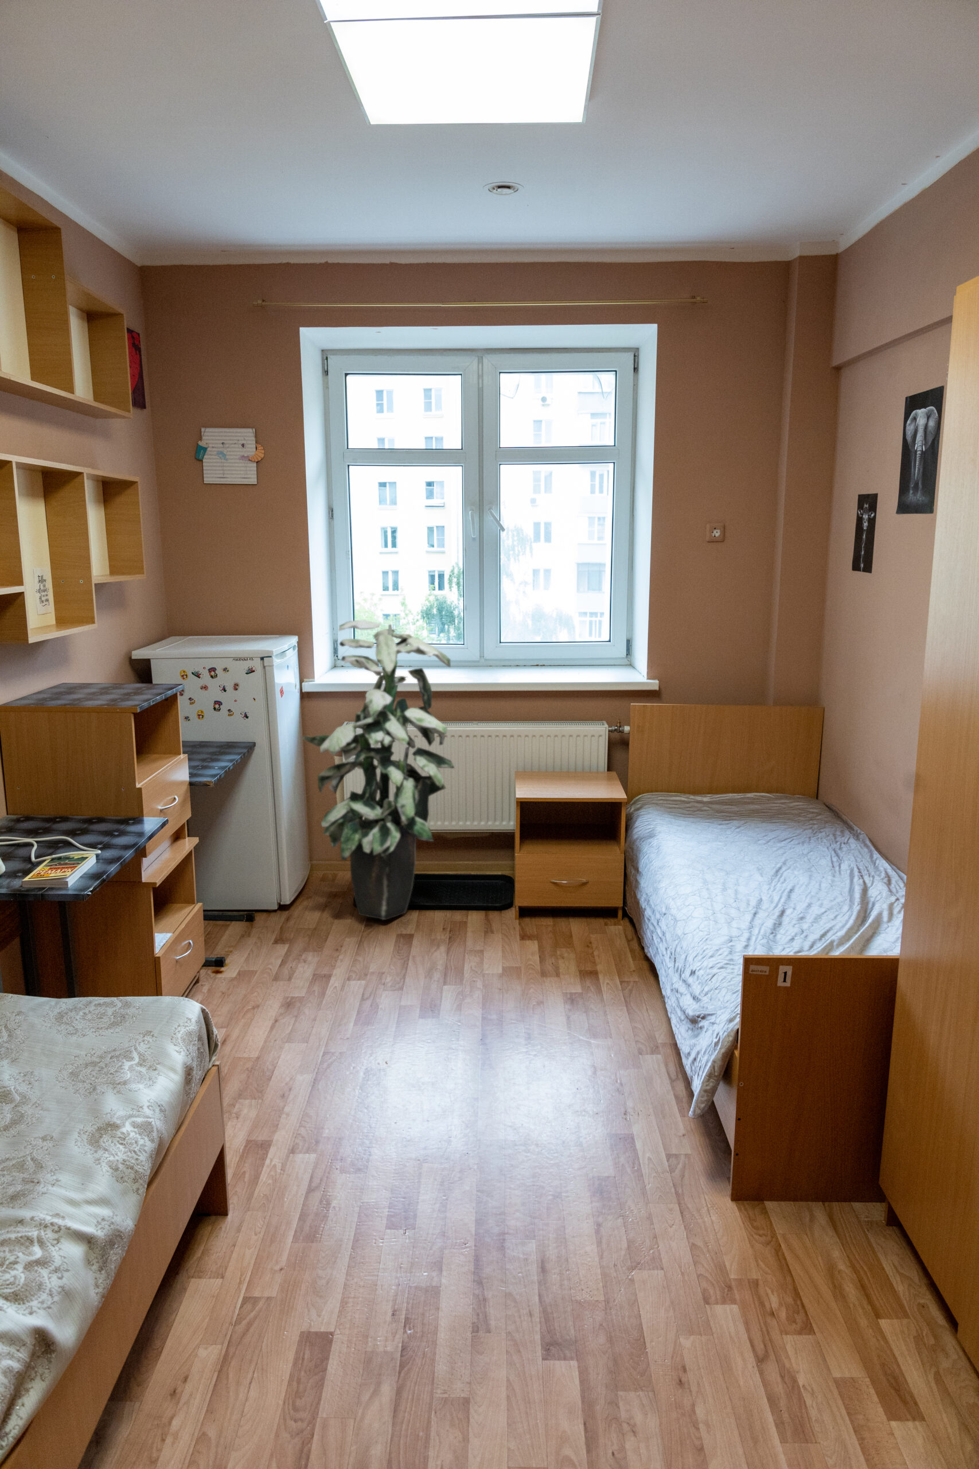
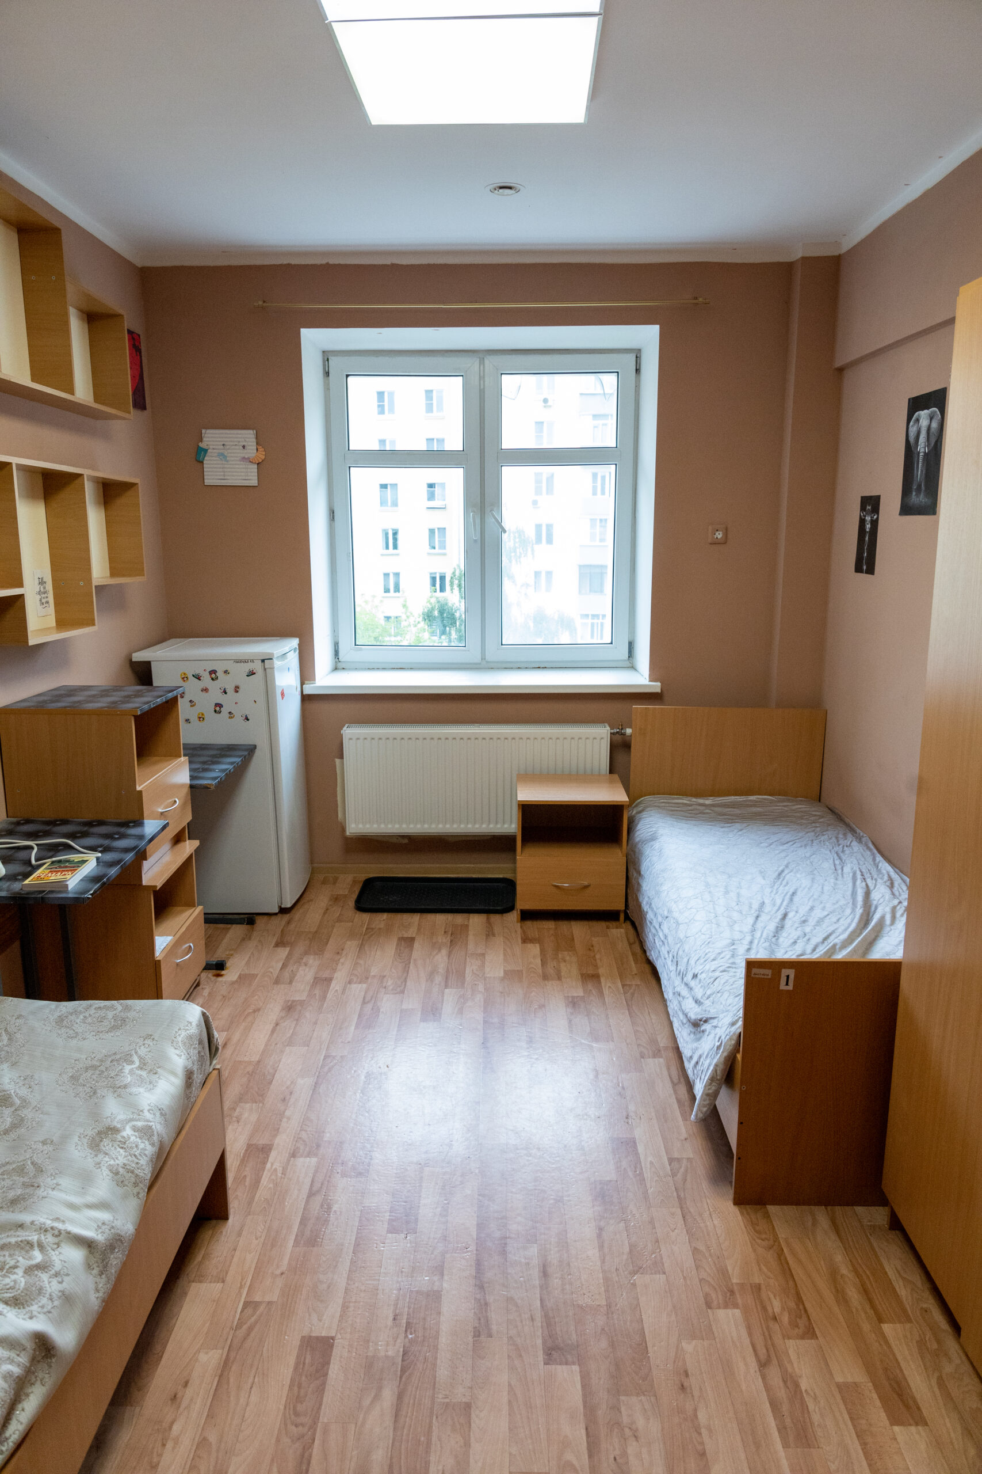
- indoor plant (379, 768)
